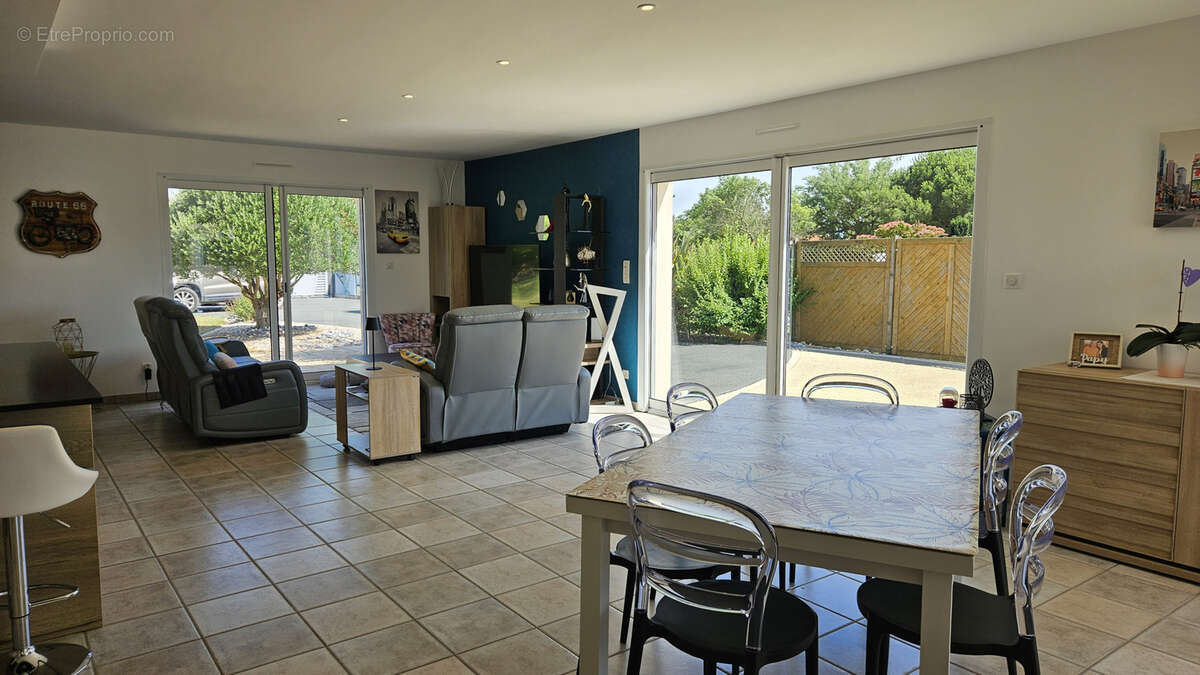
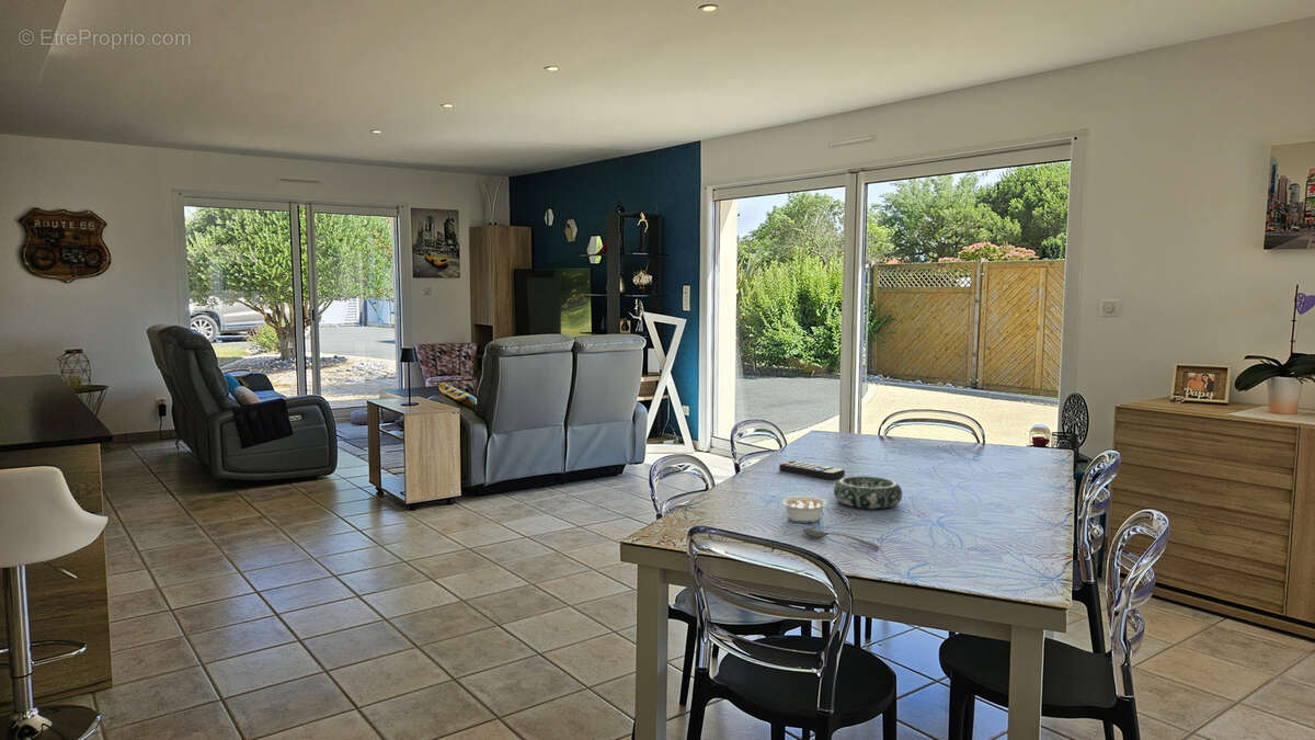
+ soupspoon (841, 535)
+ decorative bowl (867, 492)
+ legume (803, 509)
+ remote control (811, 469)
